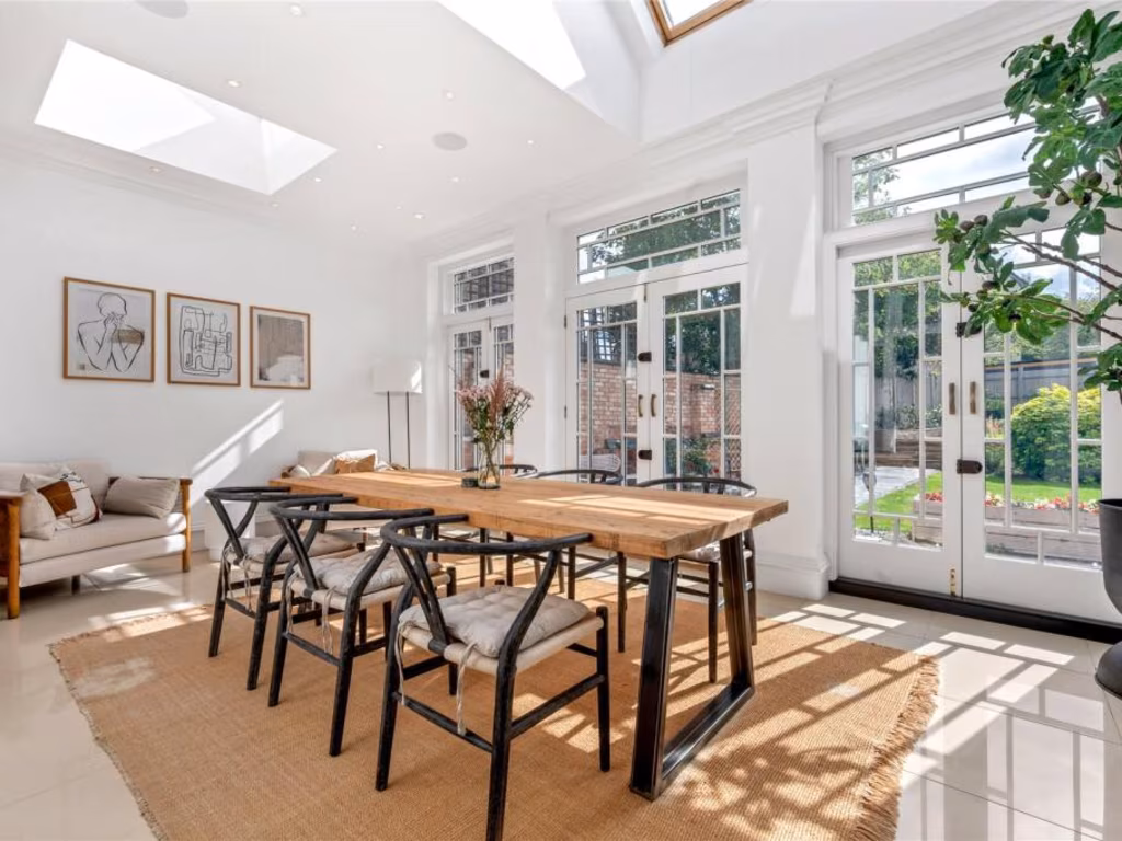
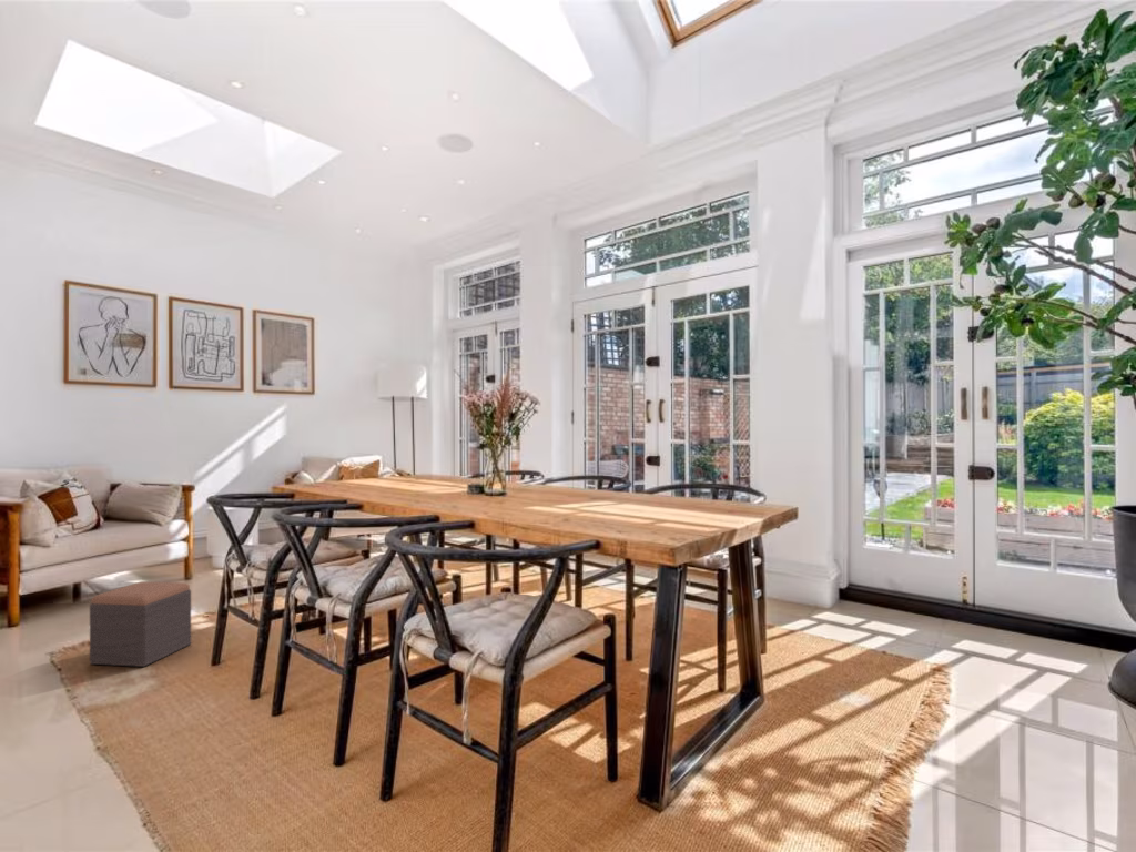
+ footstool (142, 620)
